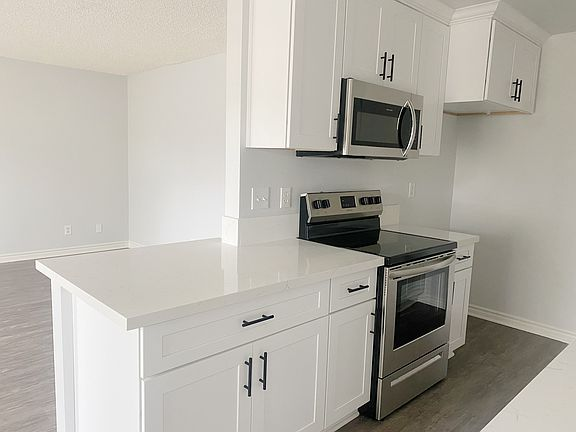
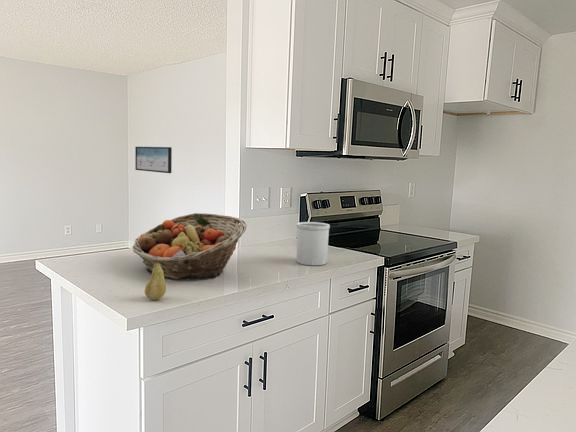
+ utensil holder (312, 243)
+ wall art (152, 159)
+ fruit basket (189, 243)
+ fruit (155, 280)
